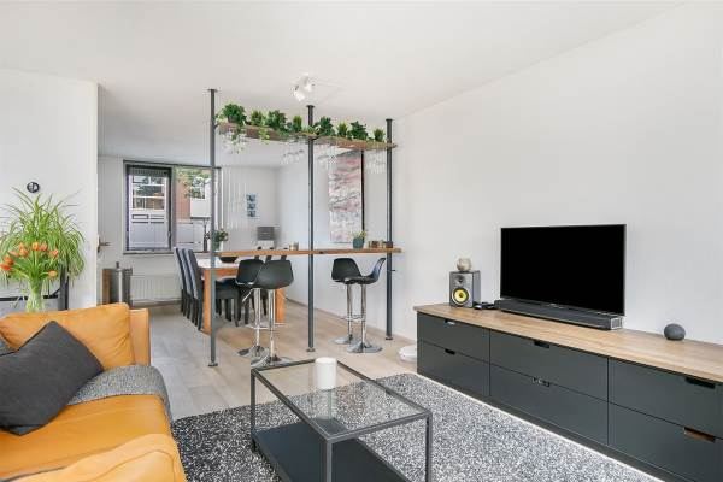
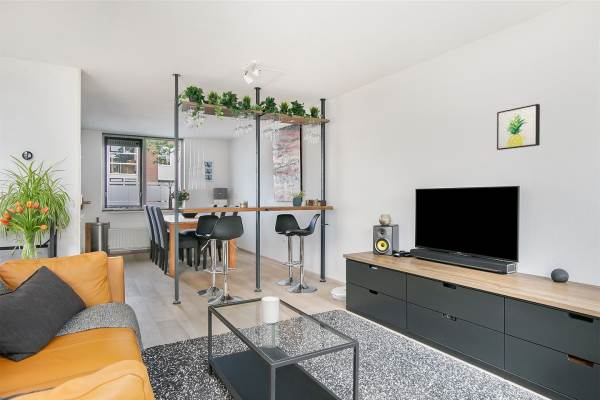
+ wall art (517, 128)
